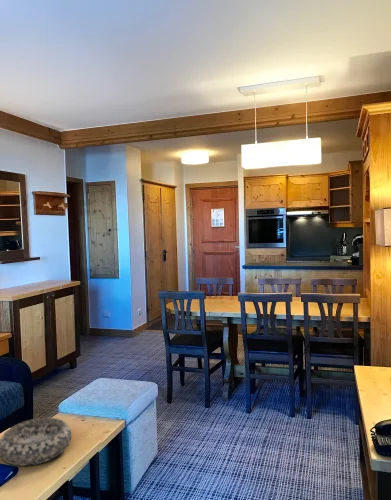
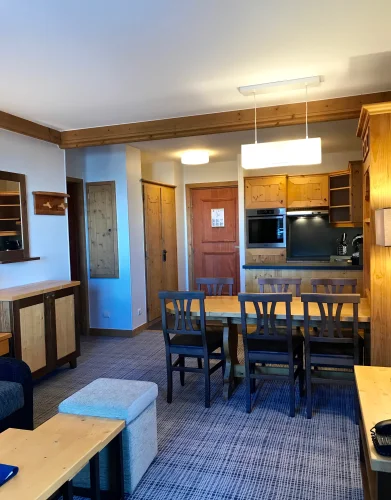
- decorative bowl (36, 440)
